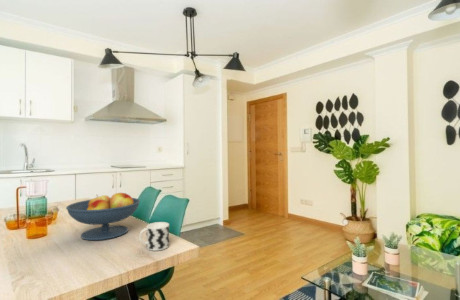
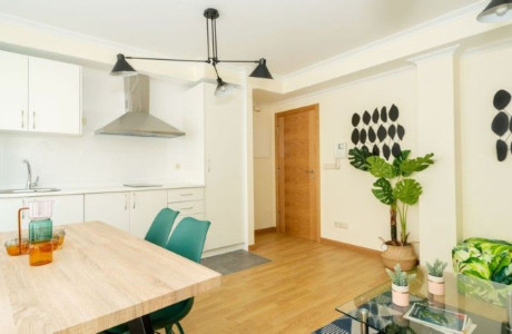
- cup (154, 236)
- fruit bowl (105, 212)
